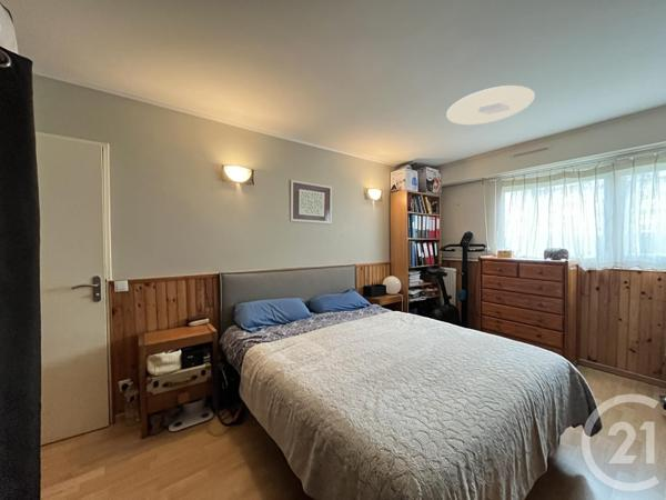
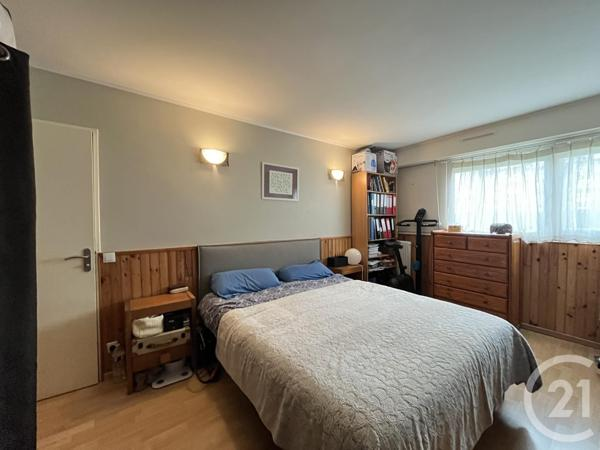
- ceiling light (487, 103)
